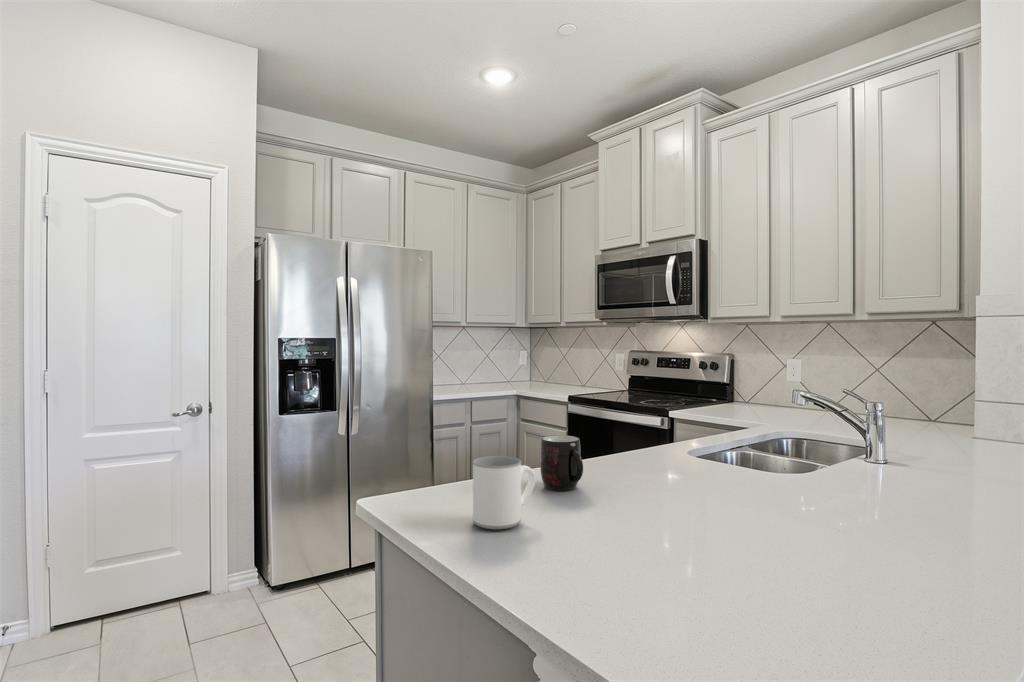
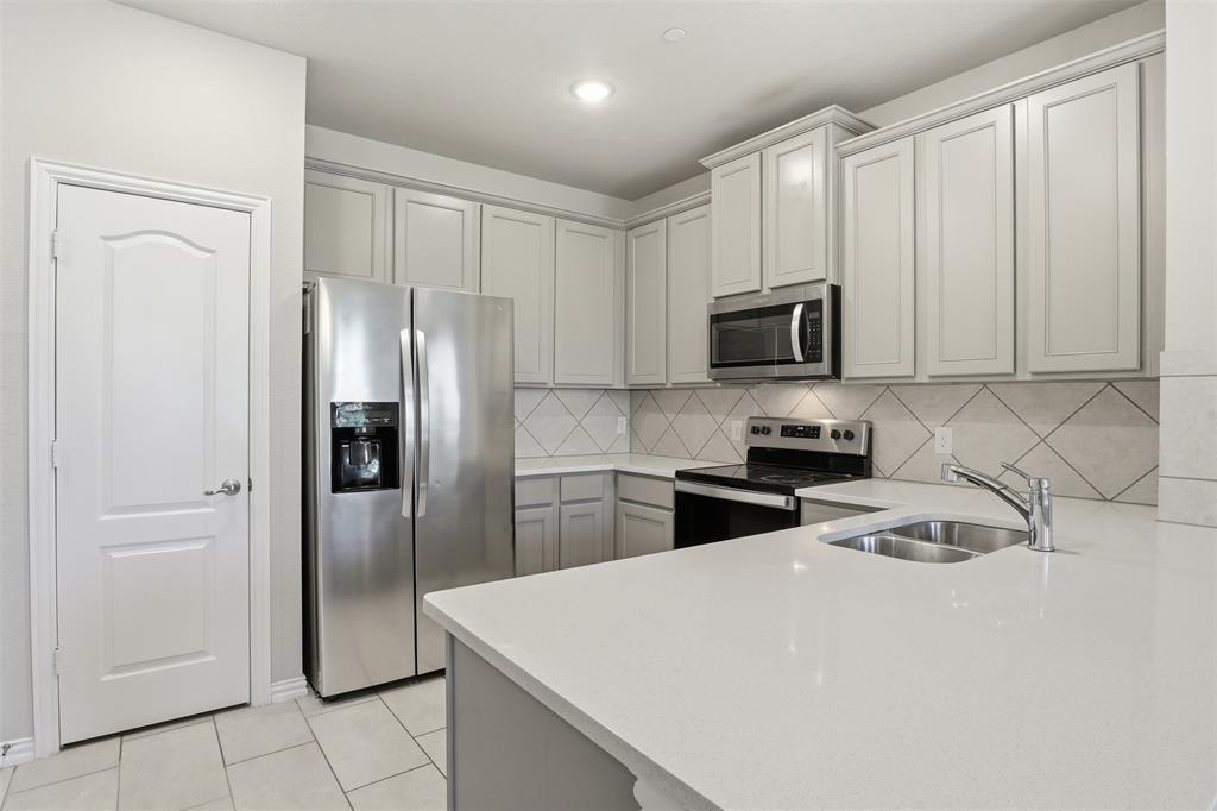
- mug (564, 463)
- mug (505, 490)
